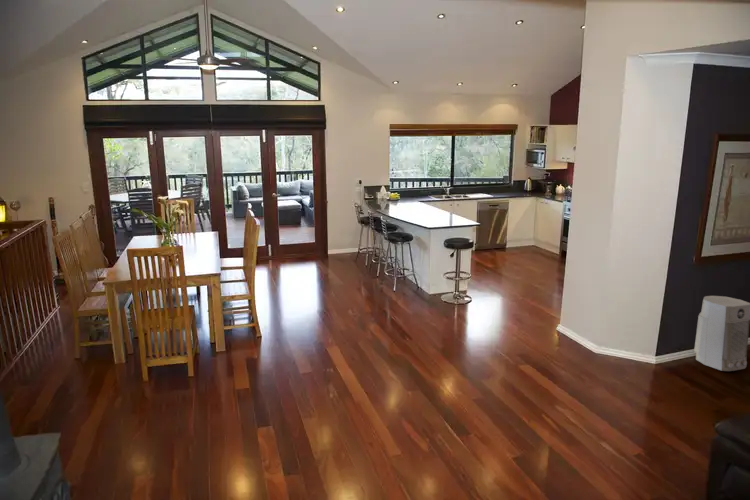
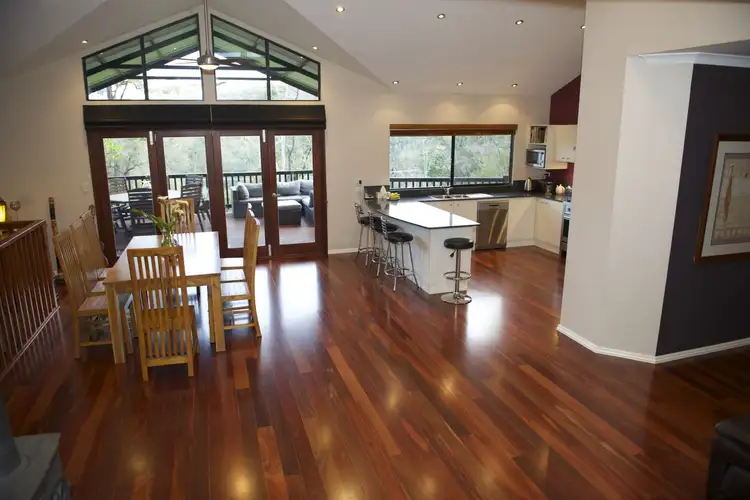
- air purifier (721, 331)
